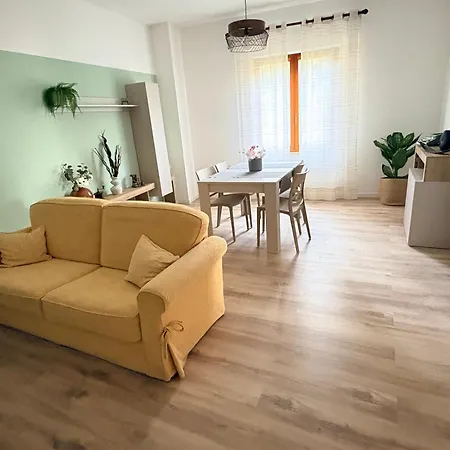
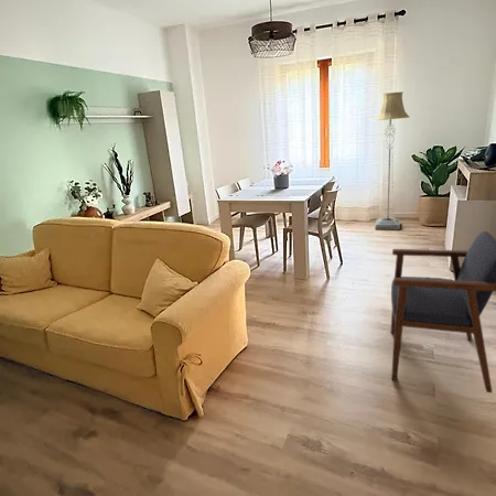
+ floor lamp (389, 163)
+ armchair (439, 301)
